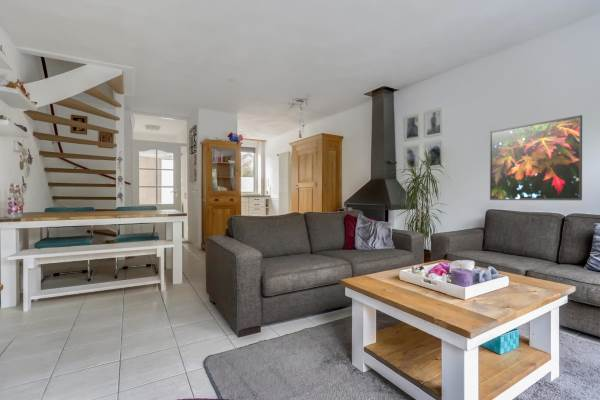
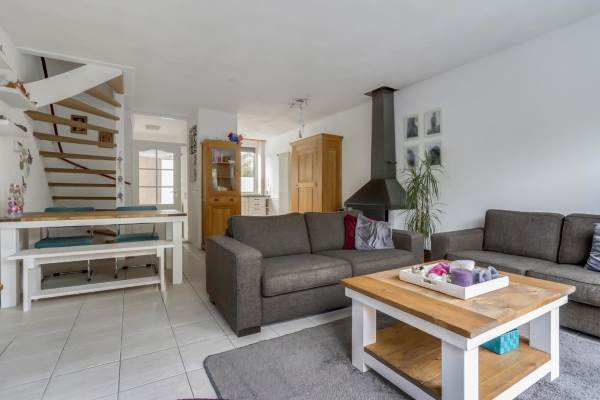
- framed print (531, 162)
